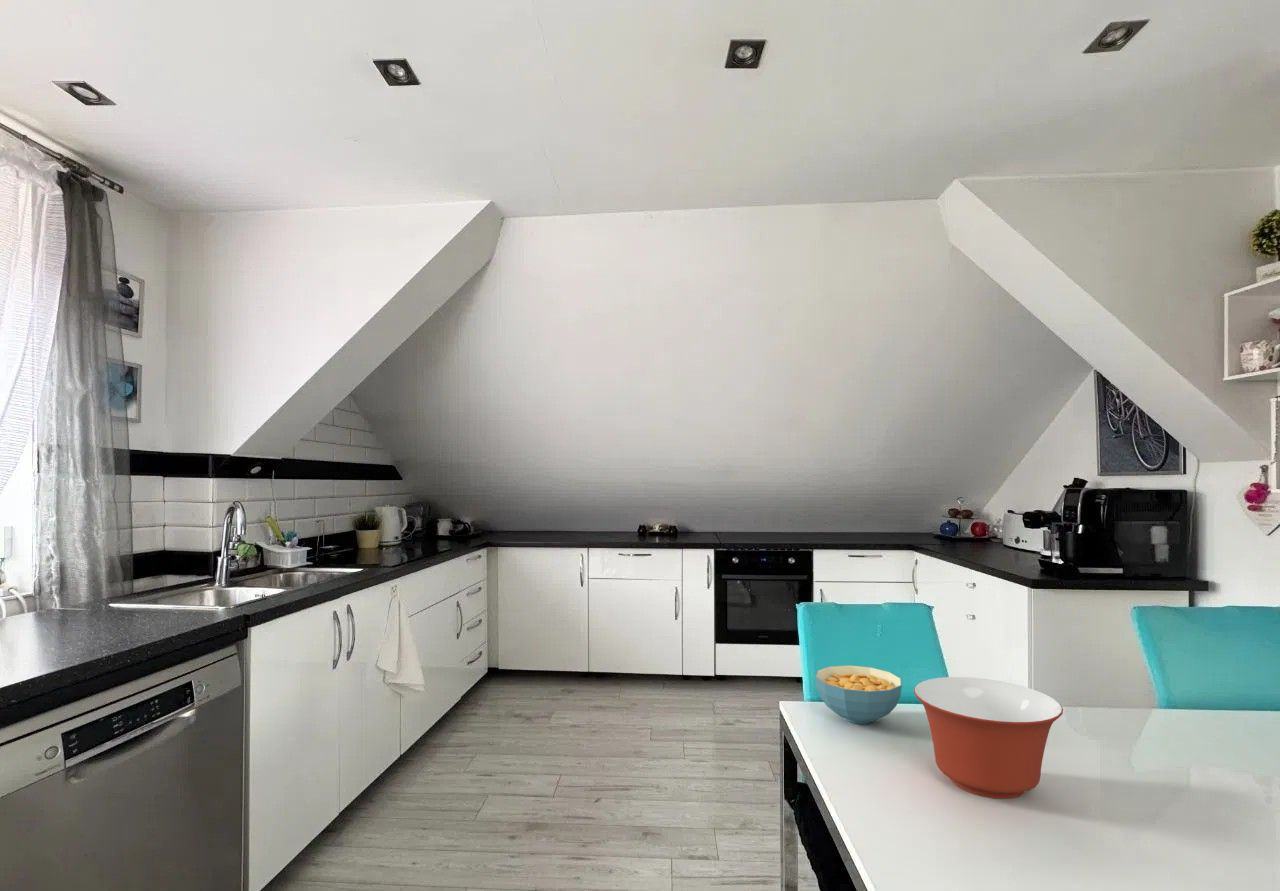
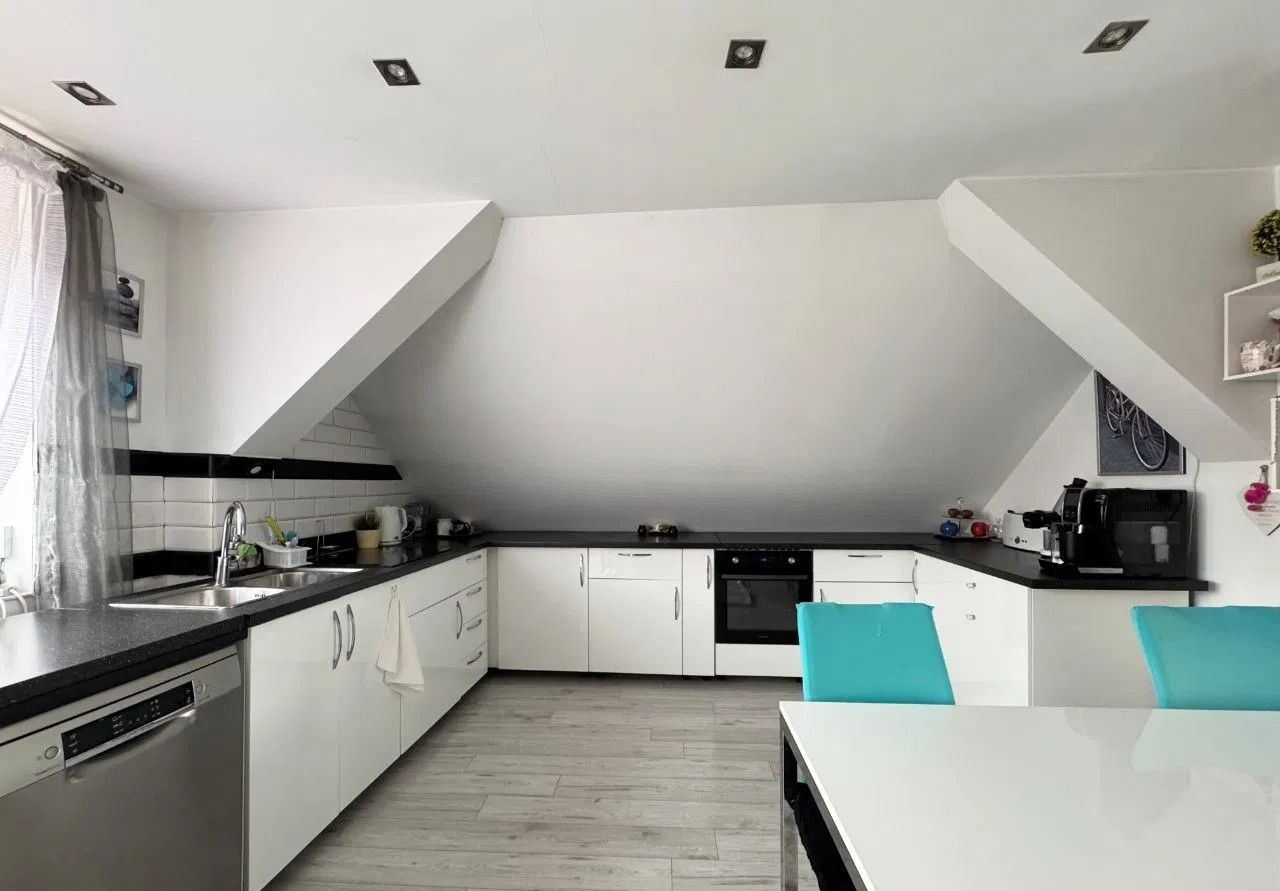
- mixing bowl (985, 739)
- cereal bowl (858, 698)
